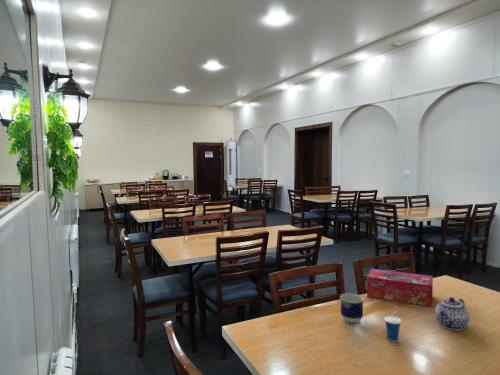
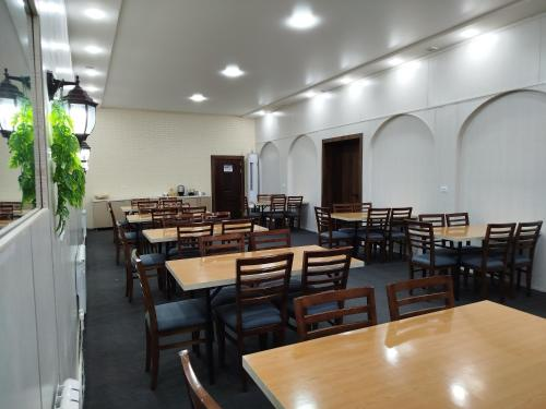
- cup (392, 323)
- tissue box (399, 286)
- cup (353, 310)
- teapot (451, 311)
